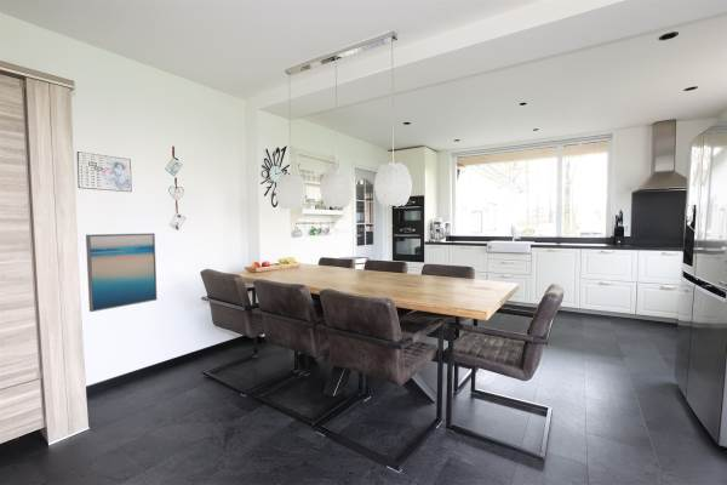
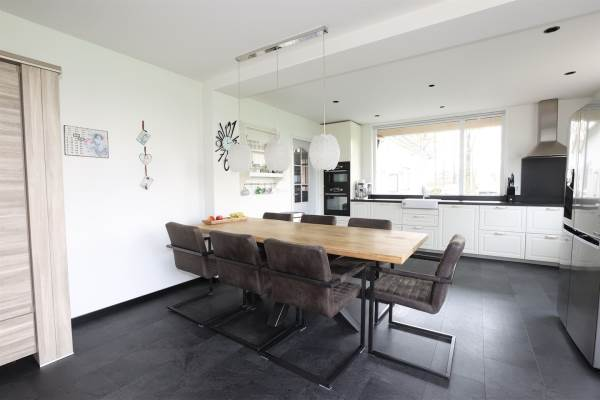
- wall art (124, 269)
